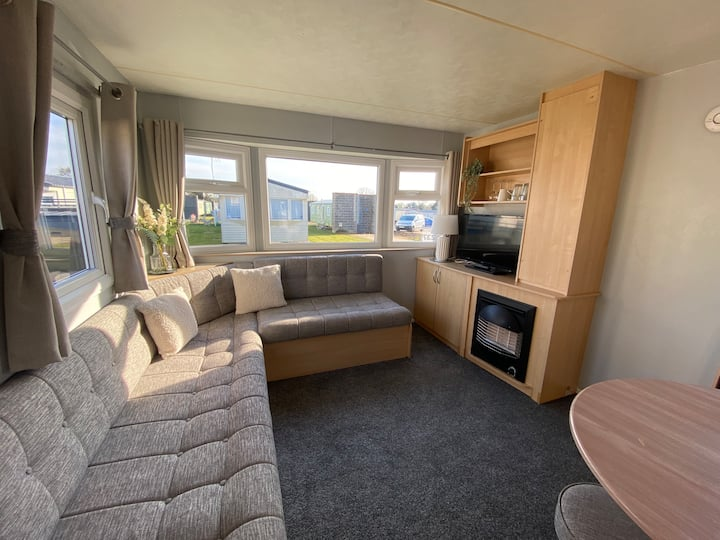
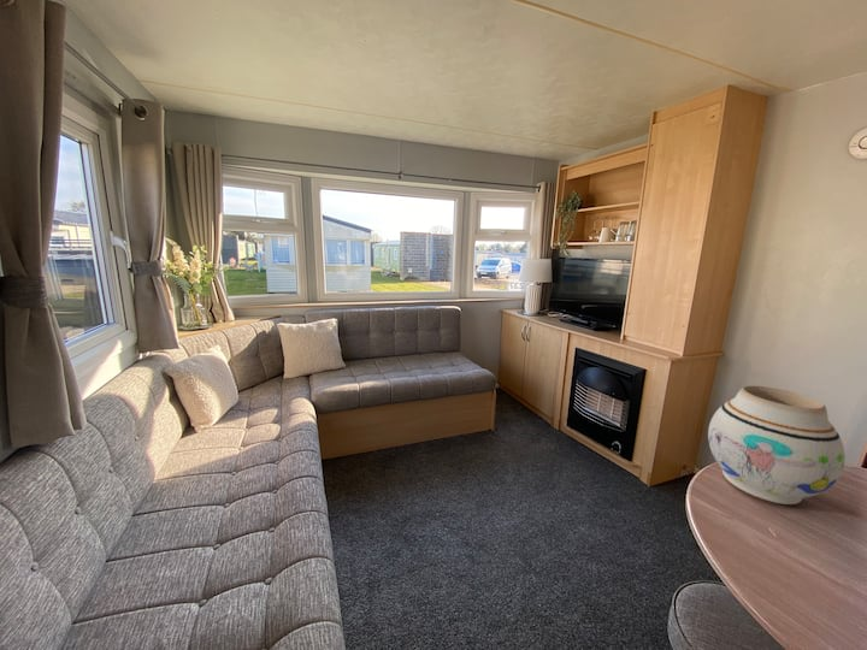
+ vase (769, 442)
